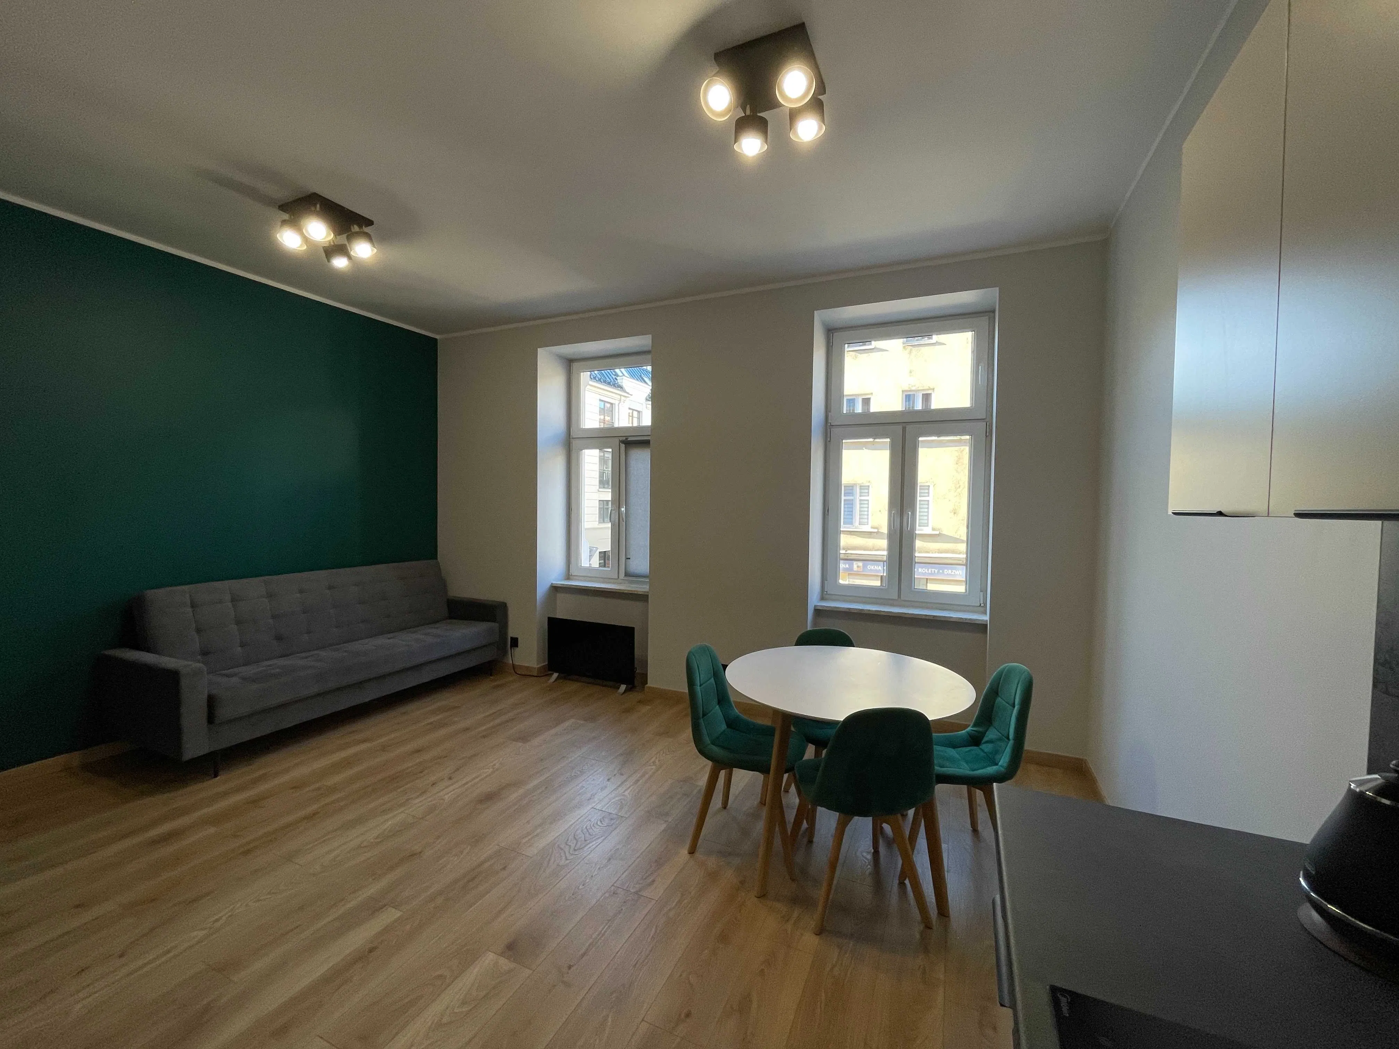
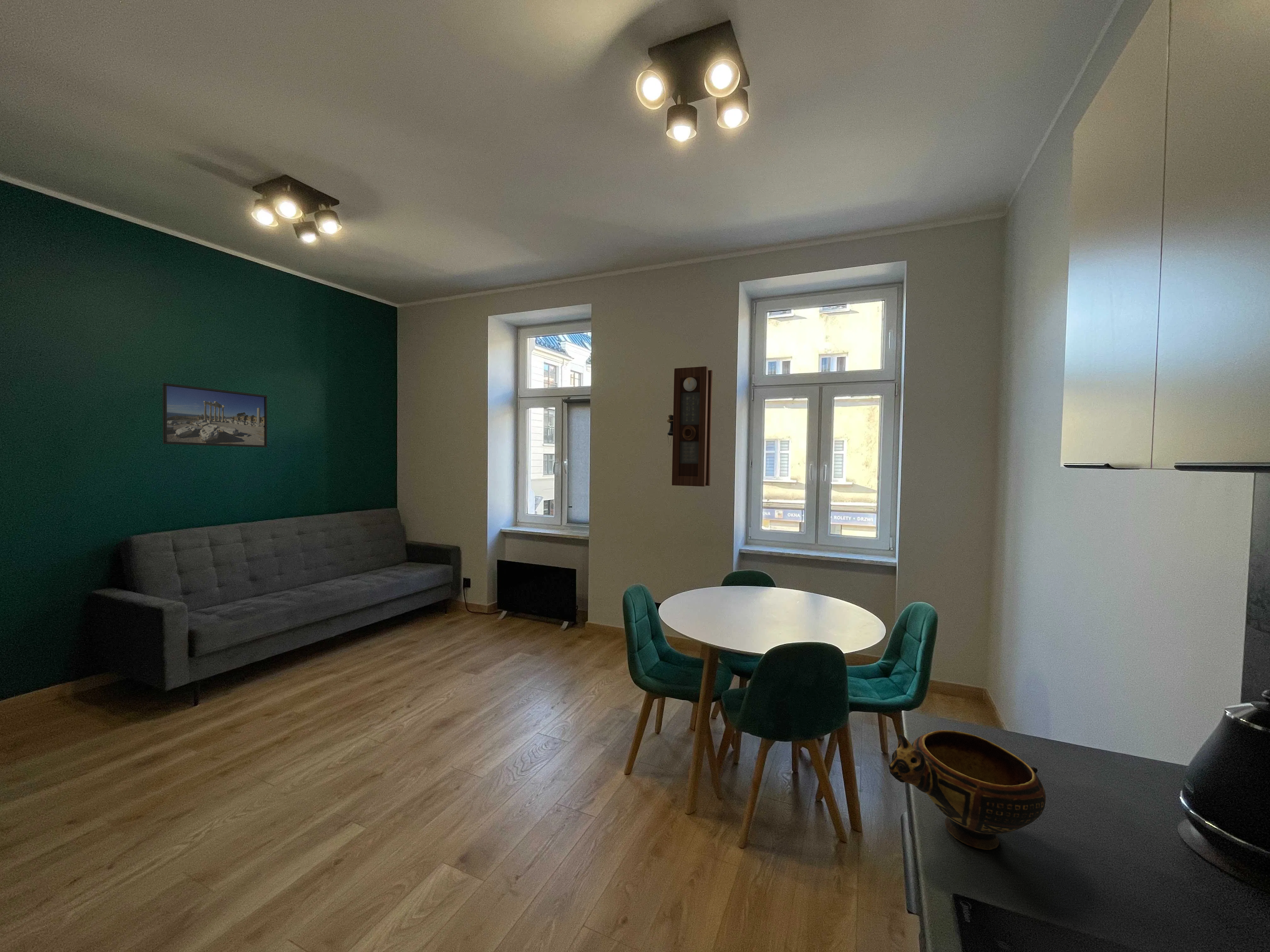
+ pendulum clock (687, 428)
+ ceramic bowl (964, 787)
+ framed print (219, 418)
